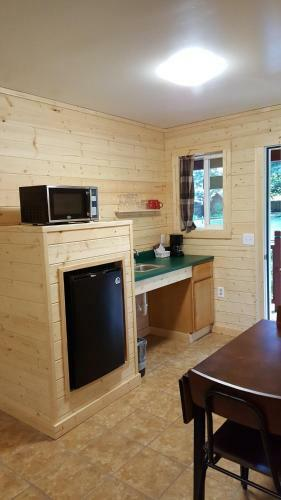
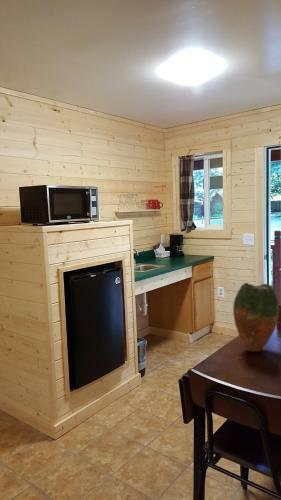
+ vase (255, 317)
